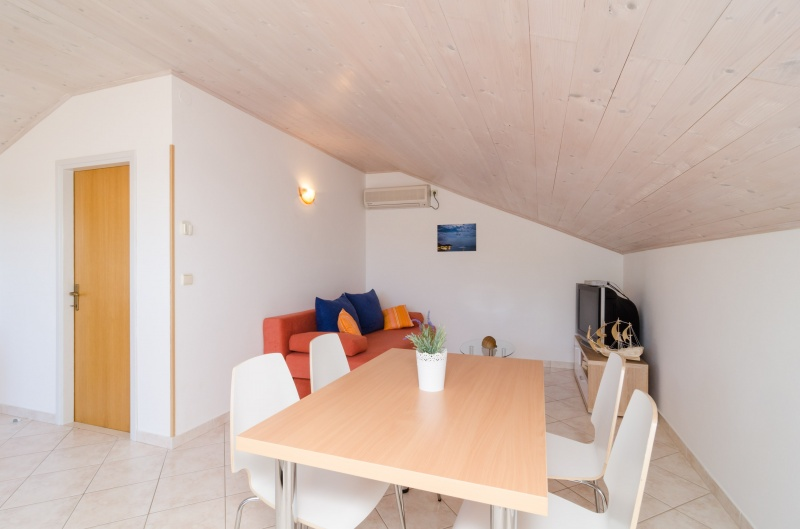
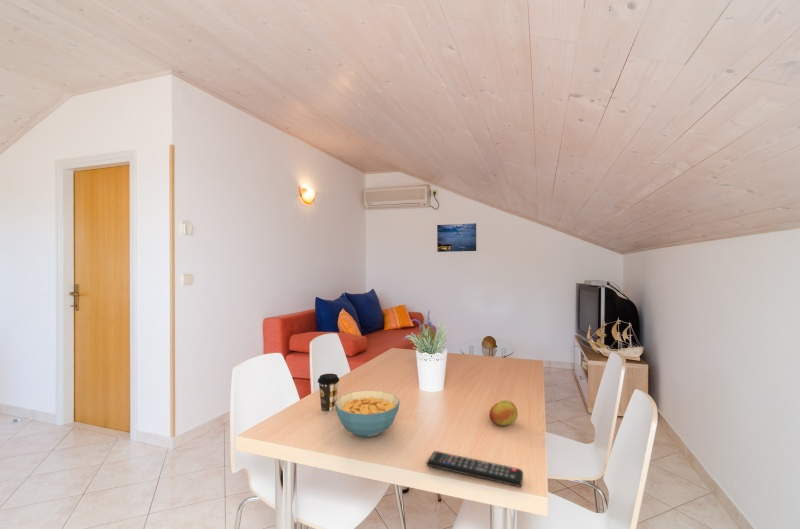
+ cereal bowl (367, 417)
+ fruit (503, 412)
+ remote control (473, 468)
+ coffee cup (328, 392)
